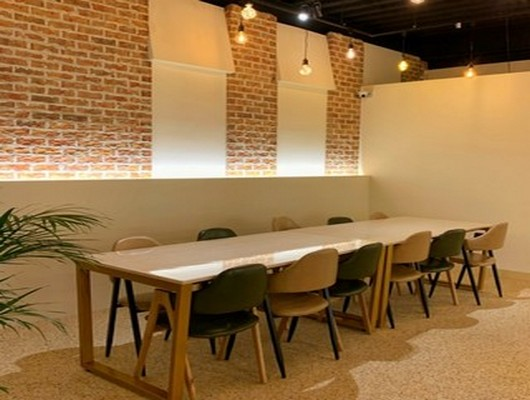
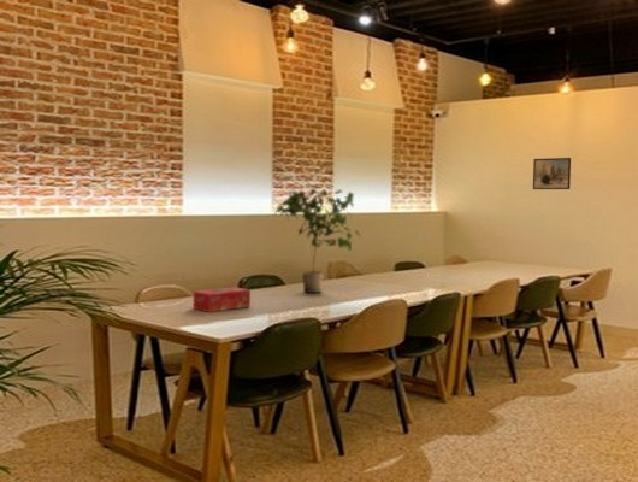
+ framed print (551, 174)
+ potted plant (312, 240)
+ tissue box (221, 299)
